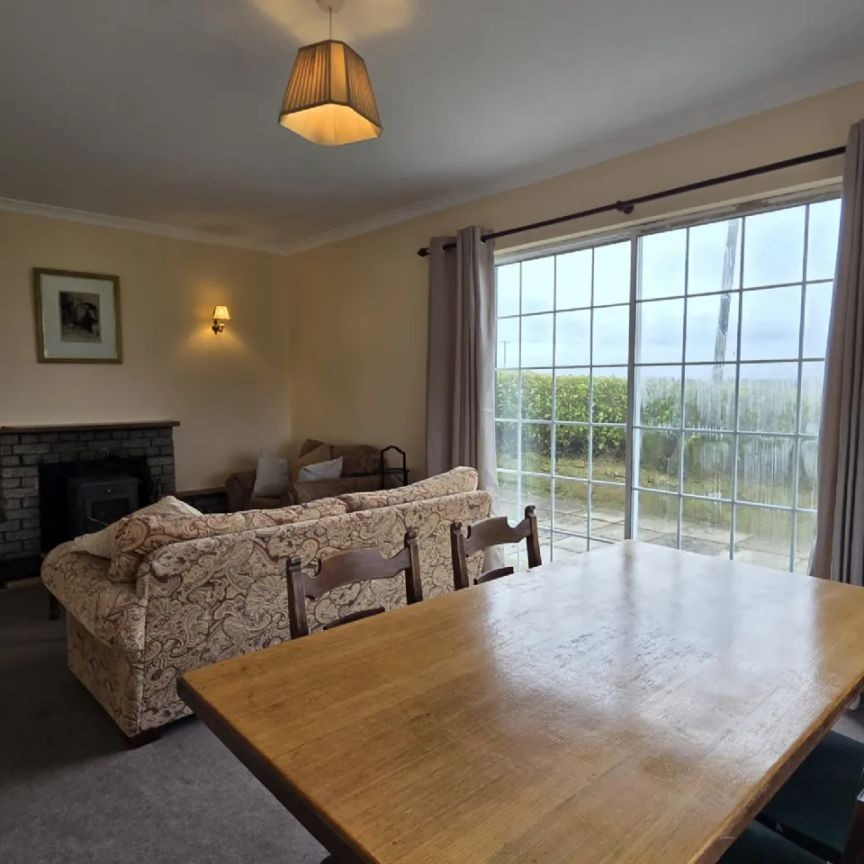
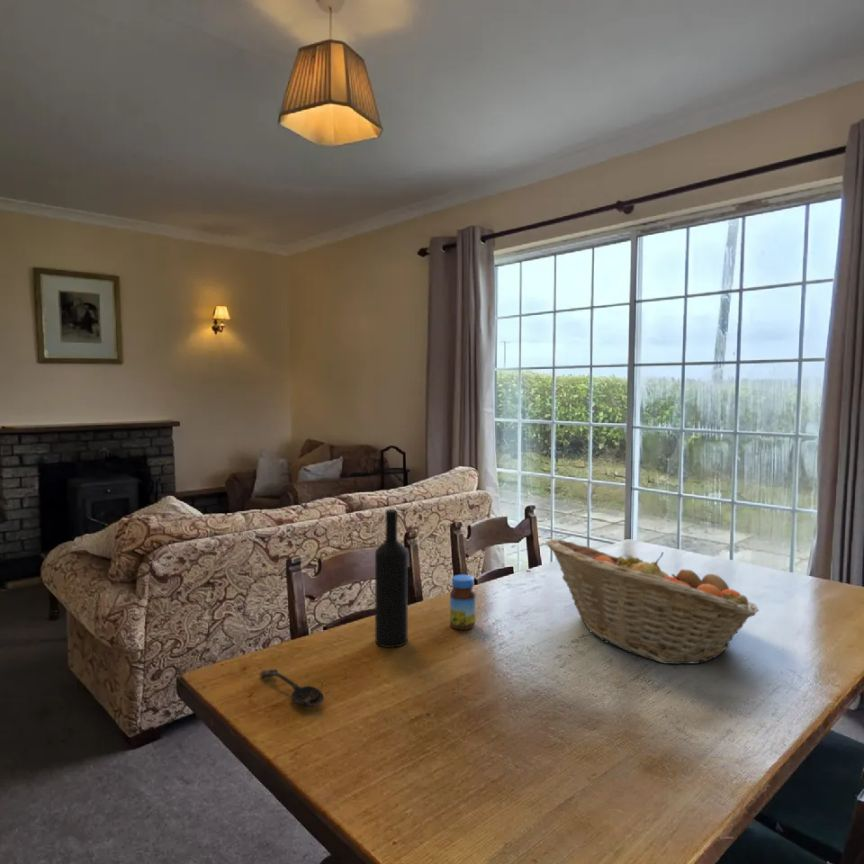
+ wine bottle (391, 576)
+ spoon (291, 685)
+ fruit basket (642, 589)
+ jar (462, 601)
